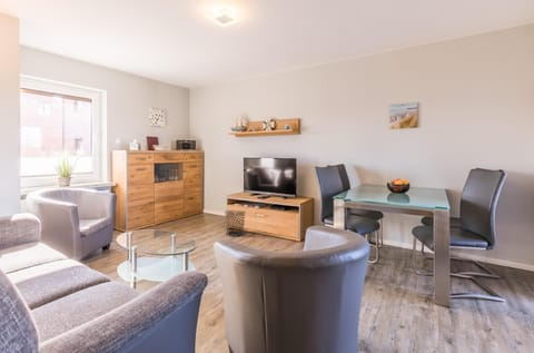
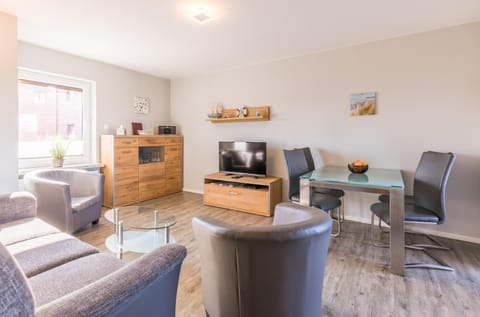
- waste bin (235, 223)
